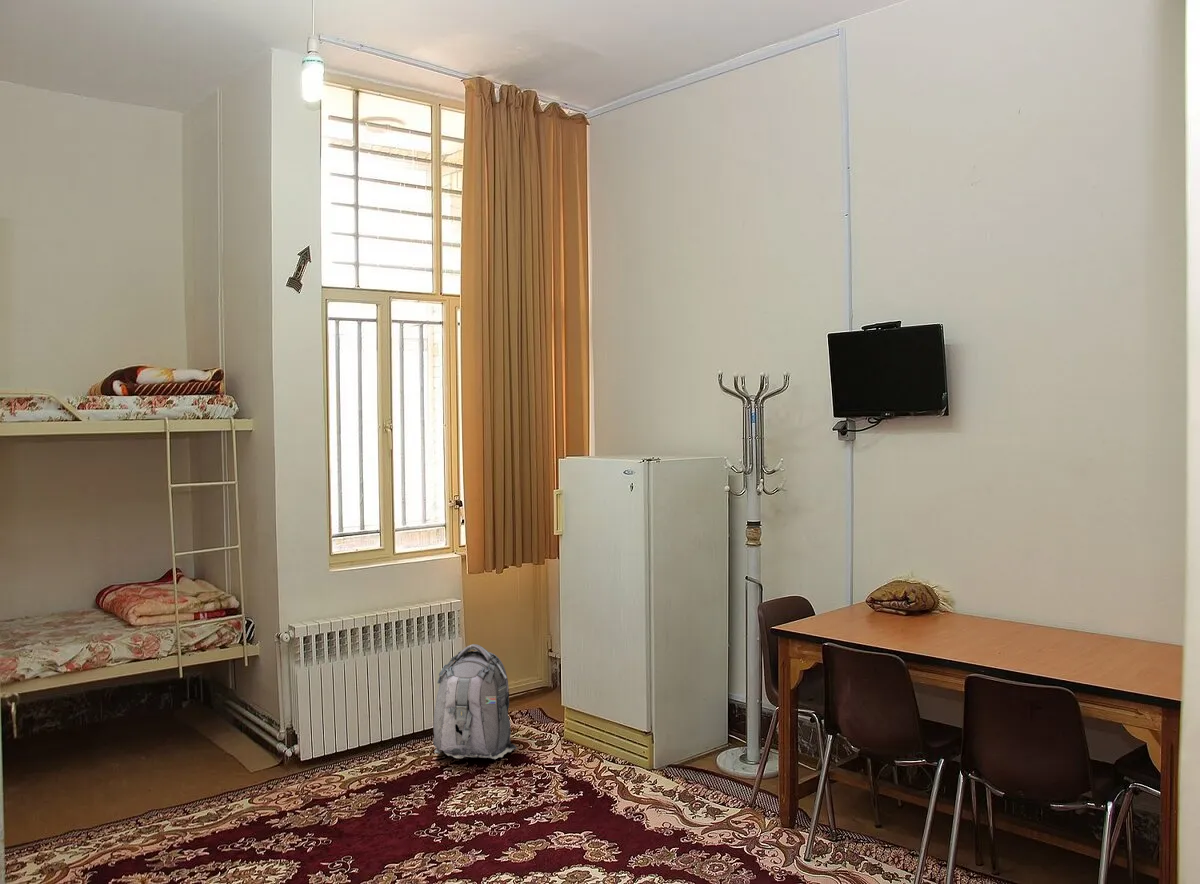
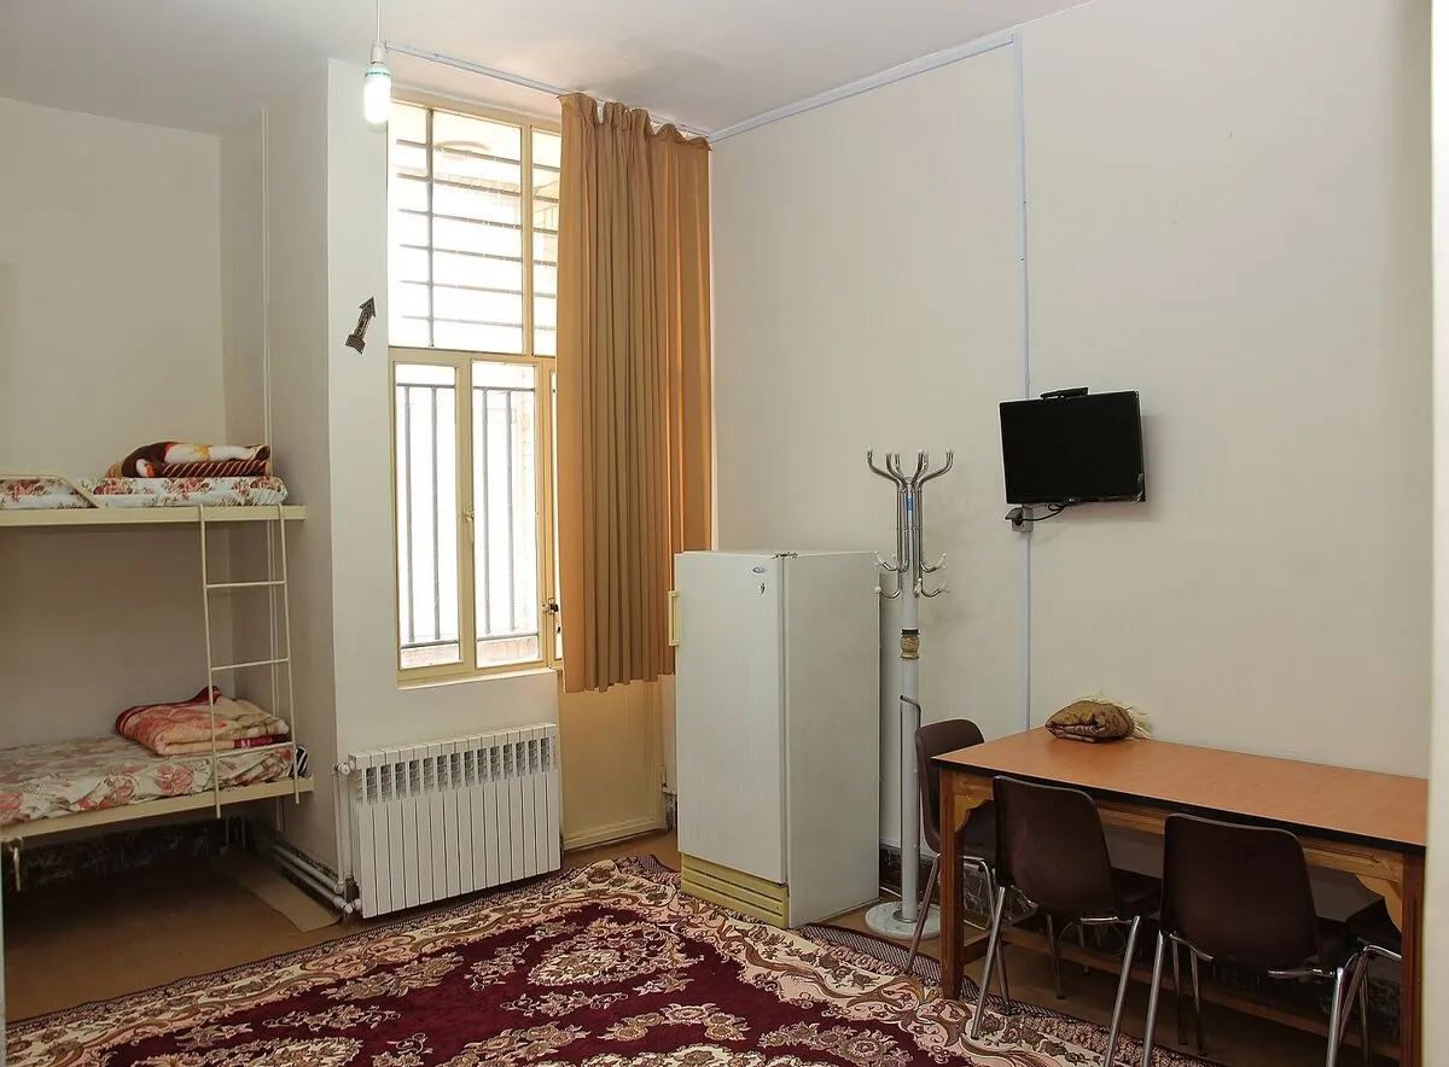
- backpack (475, 698)
